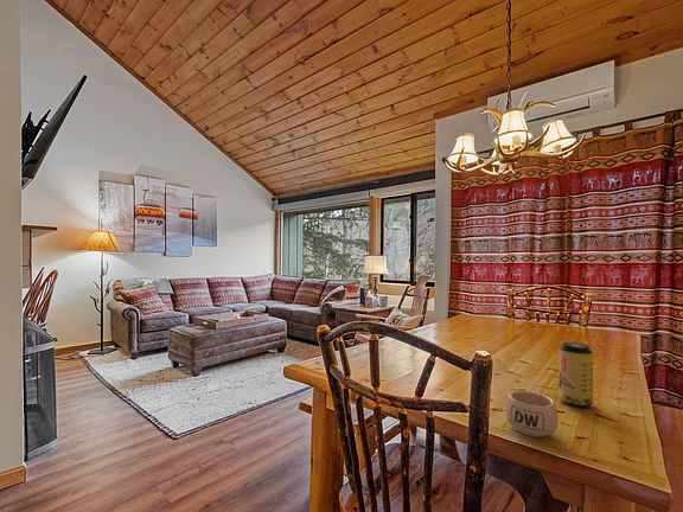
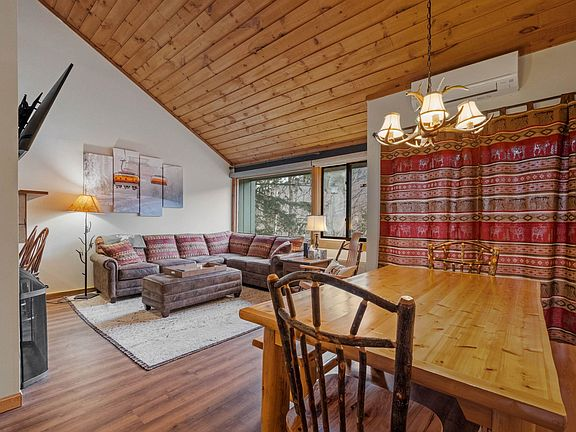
- beverage can (575, 373)
- mug (531, 411)
